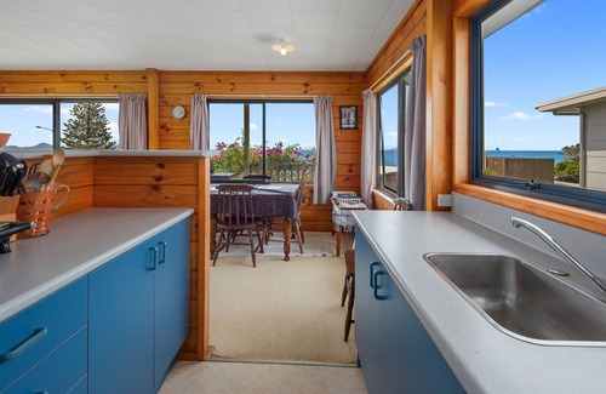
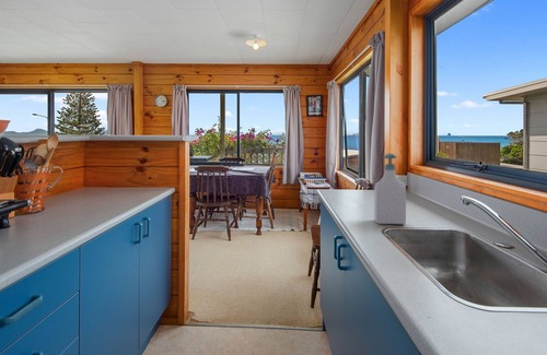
+ soap bottle (389, 188)
